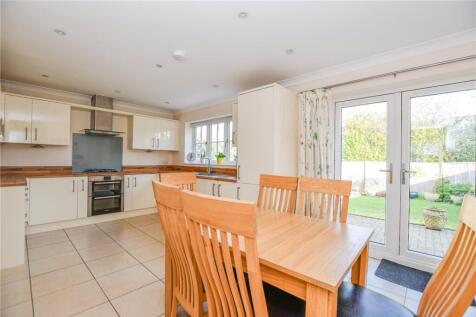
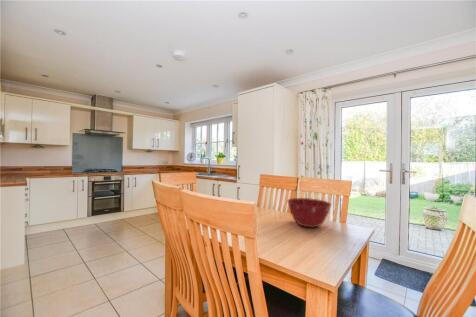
+ mixing bowl (308, 213)
